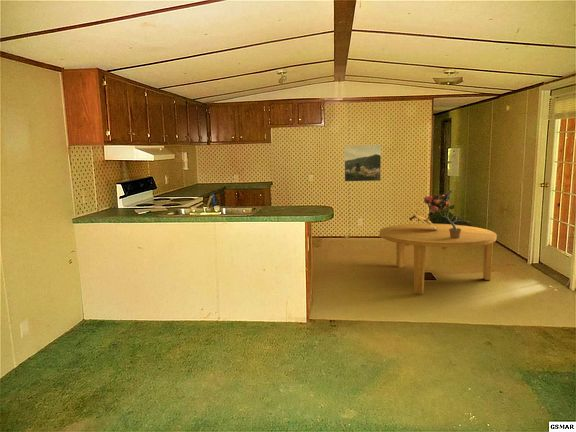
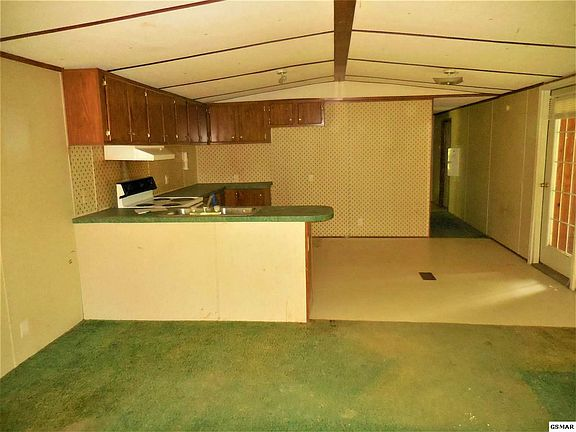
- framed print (362, 163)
- bouquet (430, 210)
- dining table (435, 246)
- potted plant (454, 220)
